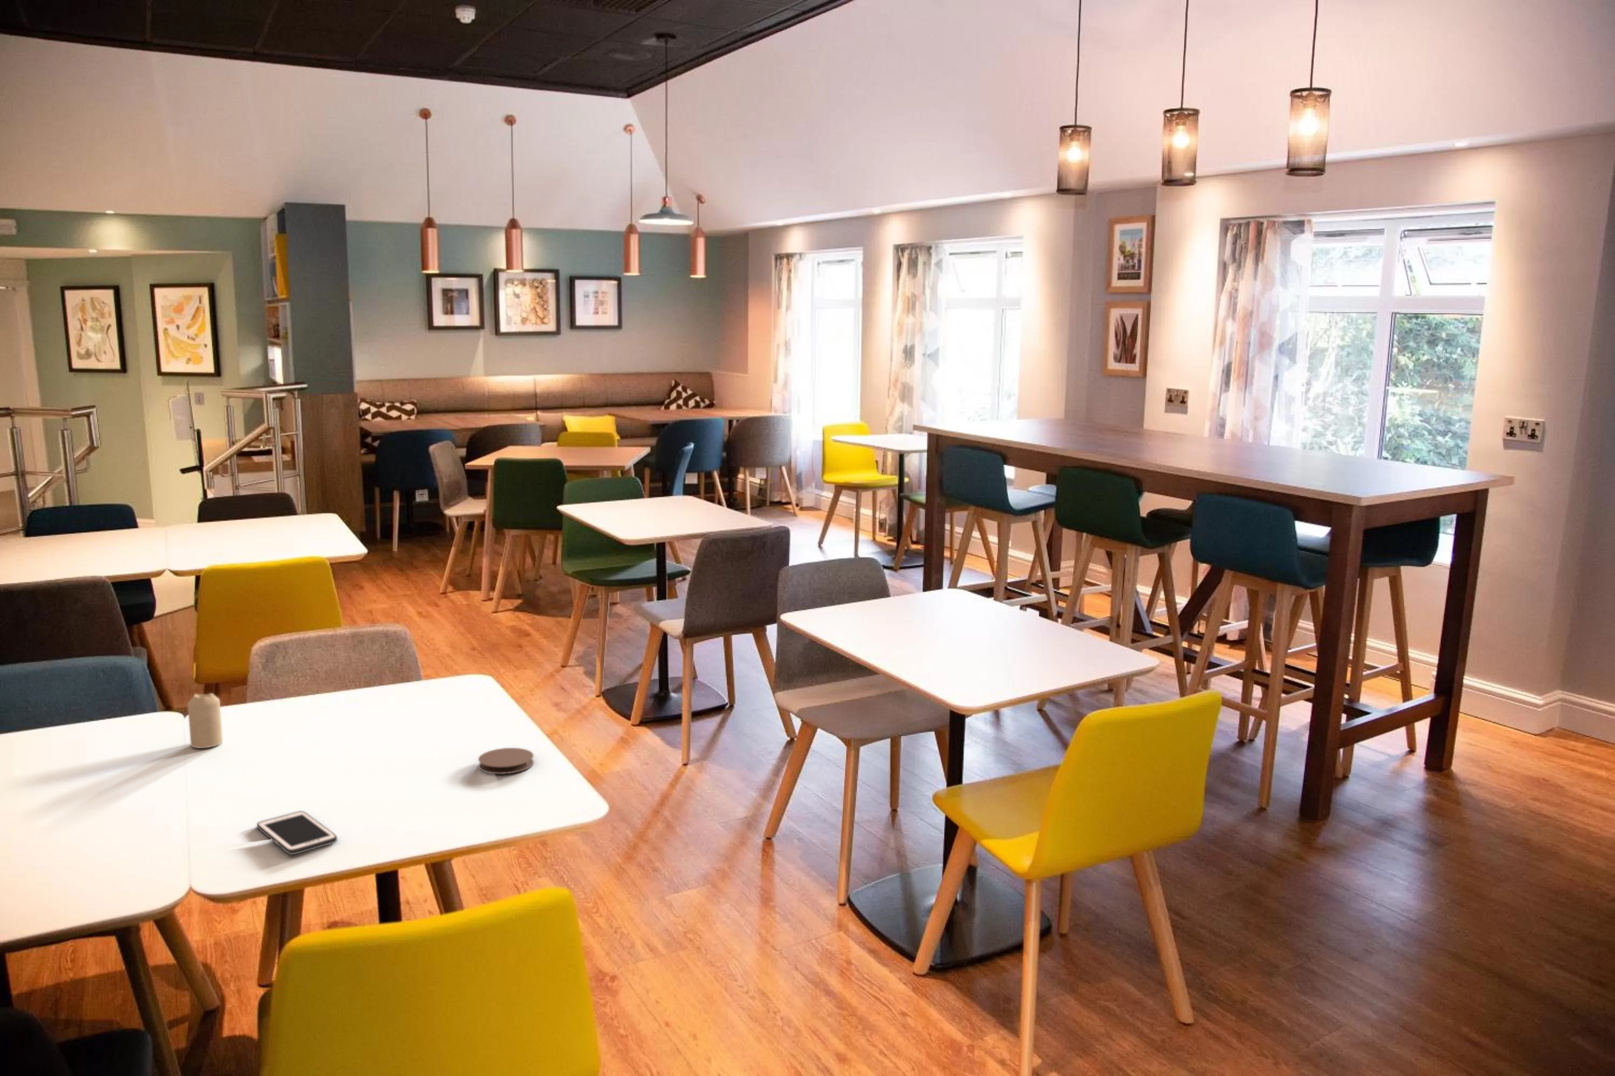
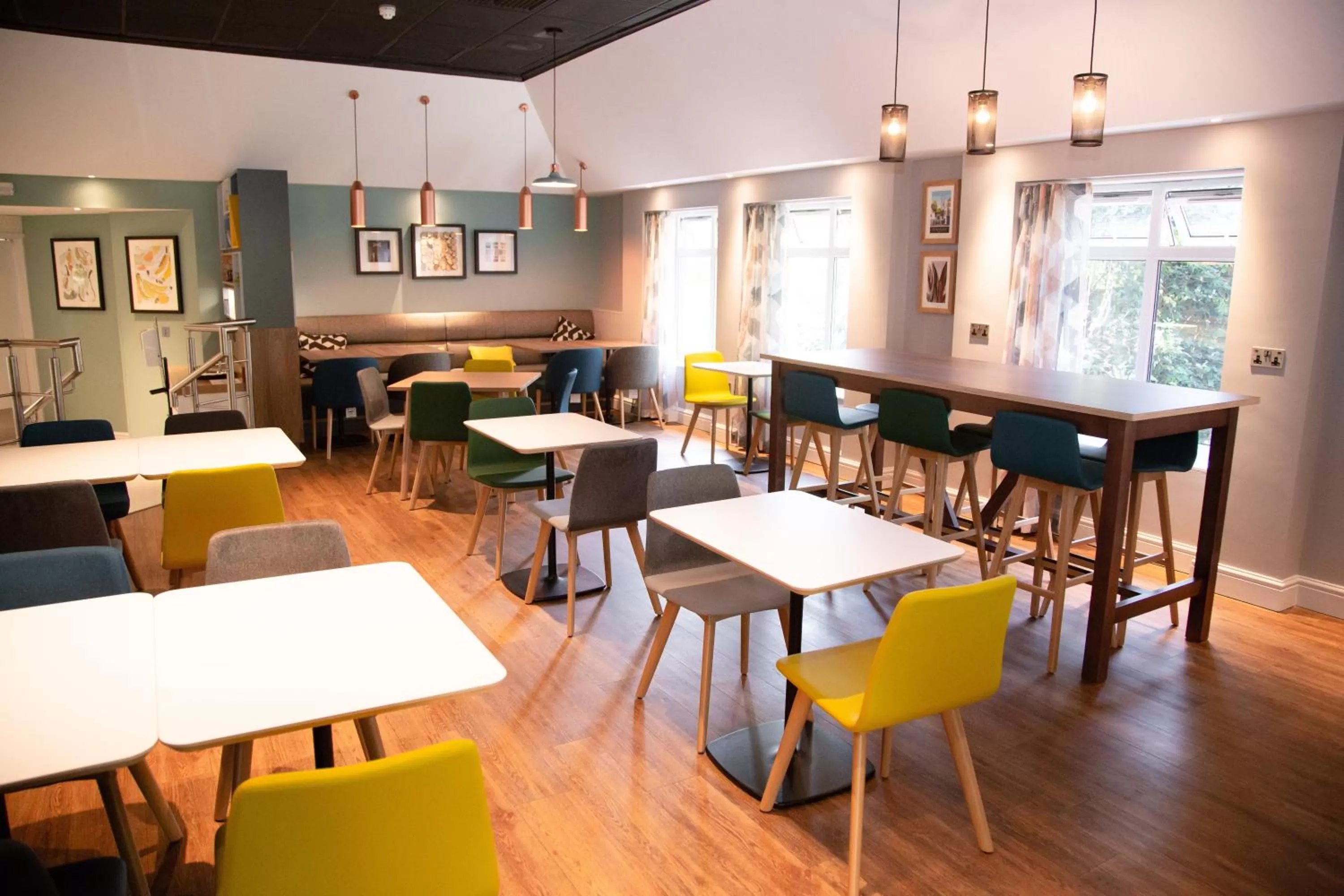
- candle (204, 719)
- coaster (506, 760)
- cell phone (297, 832)
